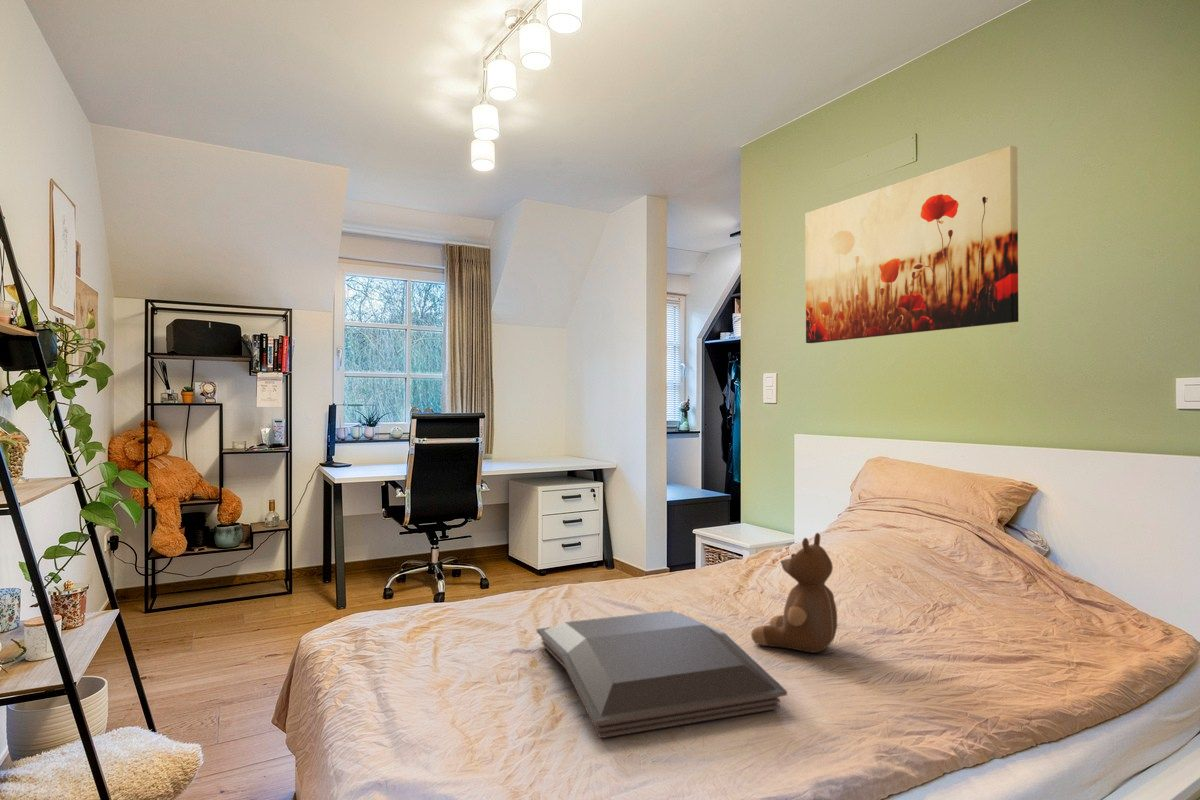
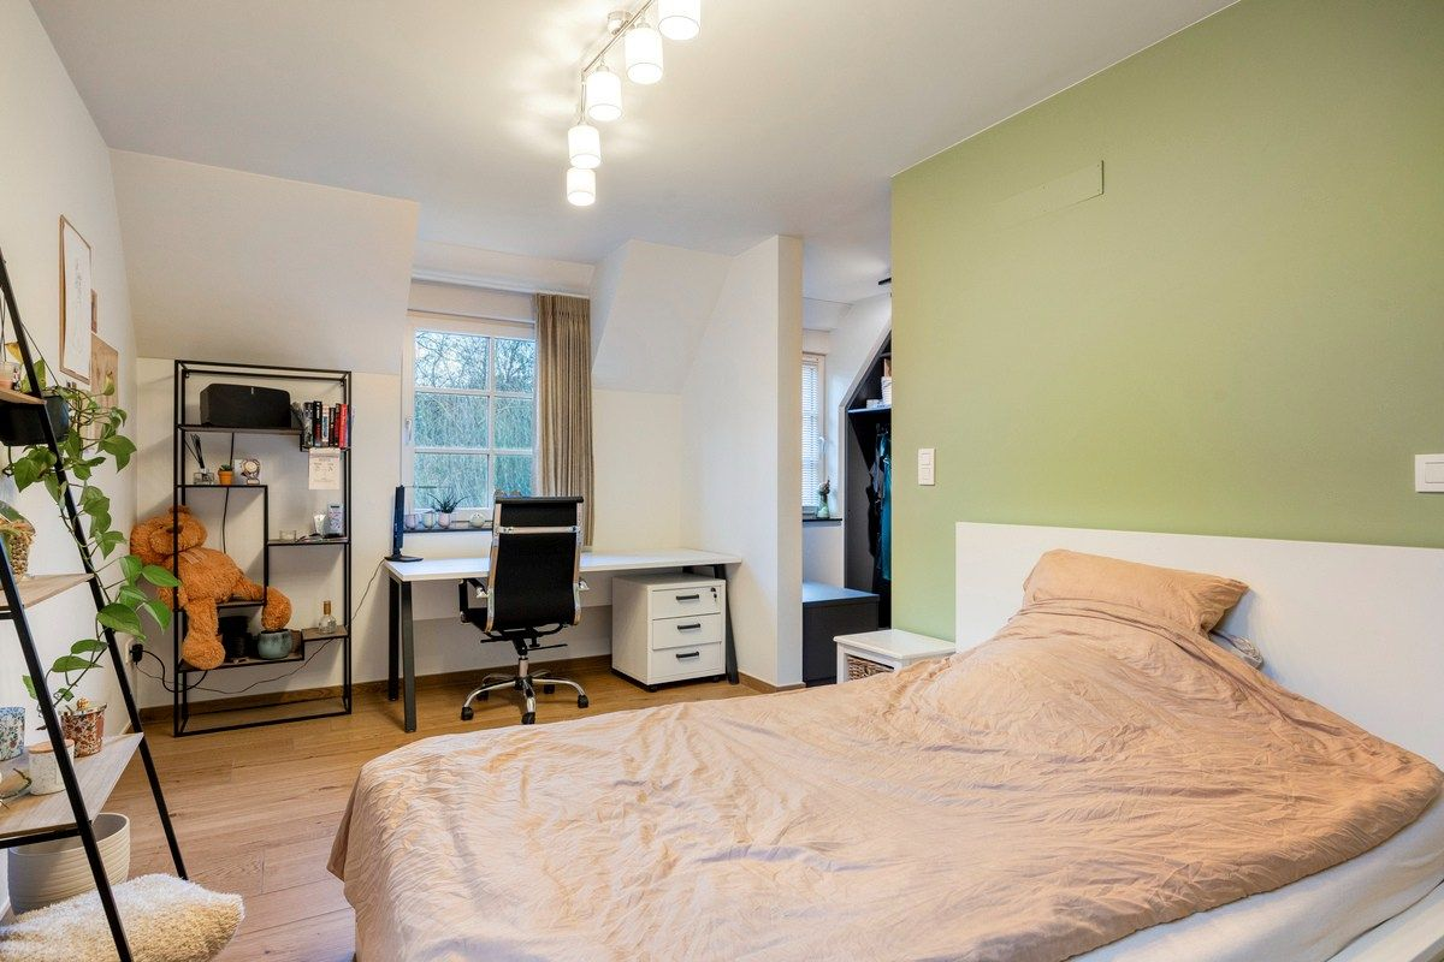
- wall art (895, 259)
- teddy bear (795, 589)
- serving tray (646, 652)
